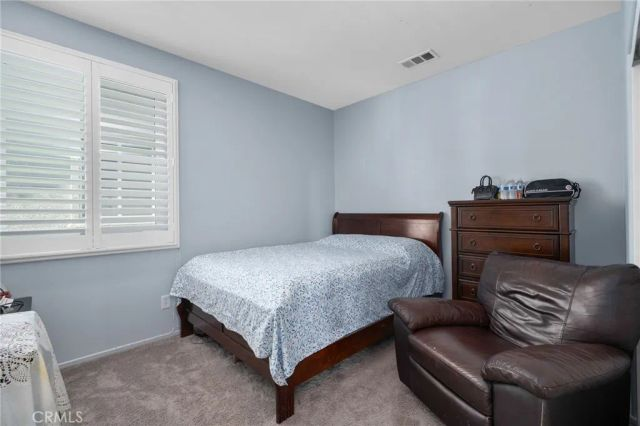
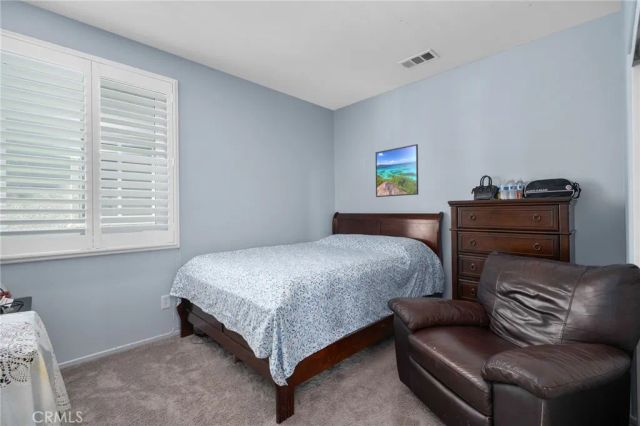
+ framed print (395, 172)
